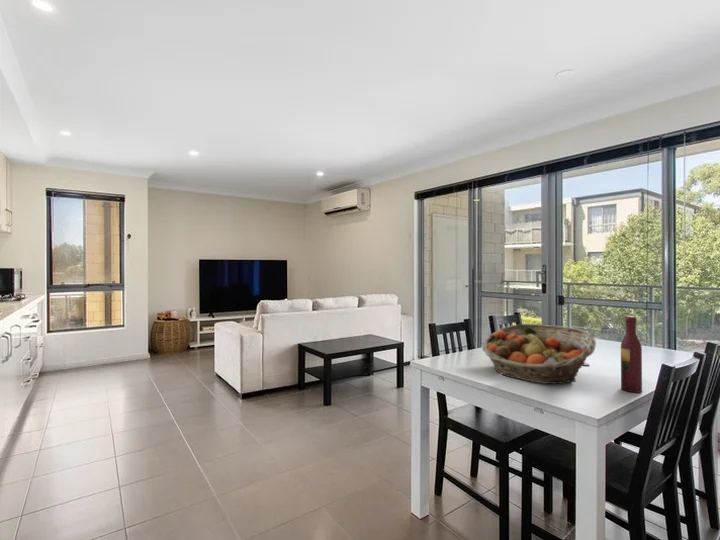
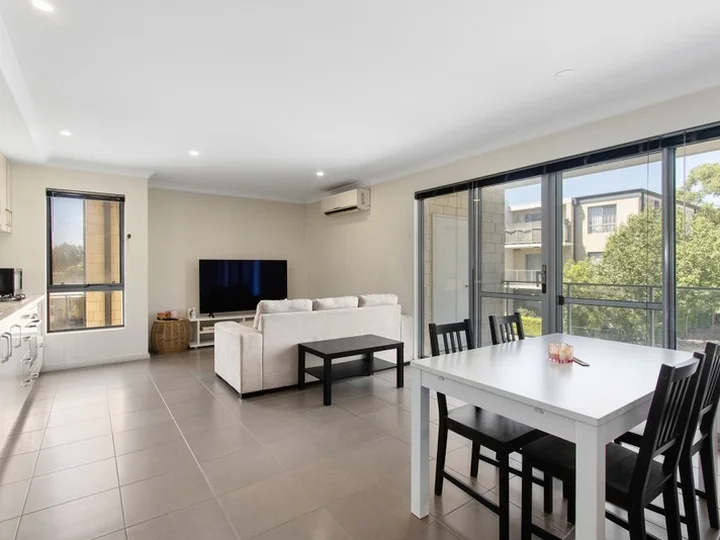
- wine bottle (631, 353)
- fruit basket (535, 351)
